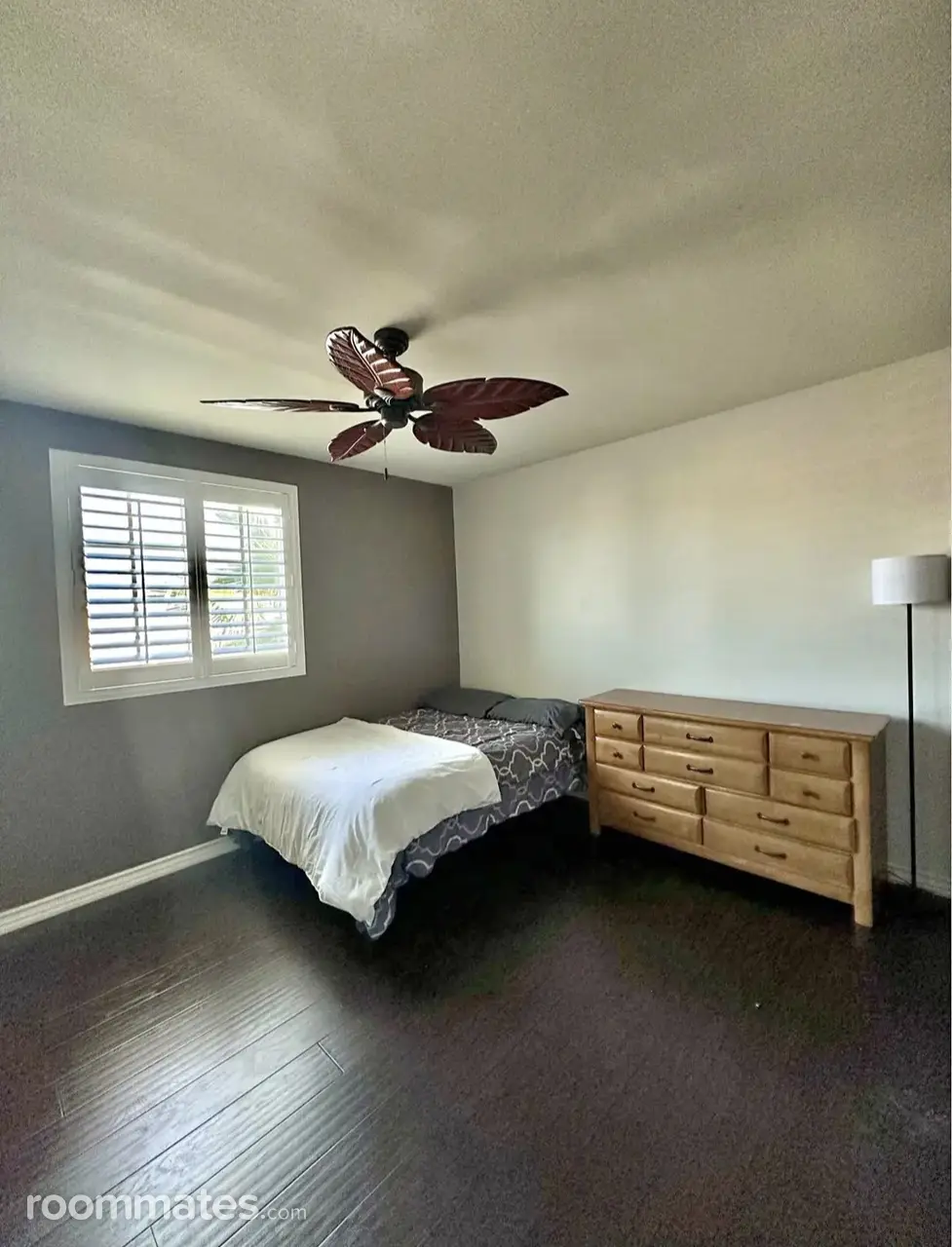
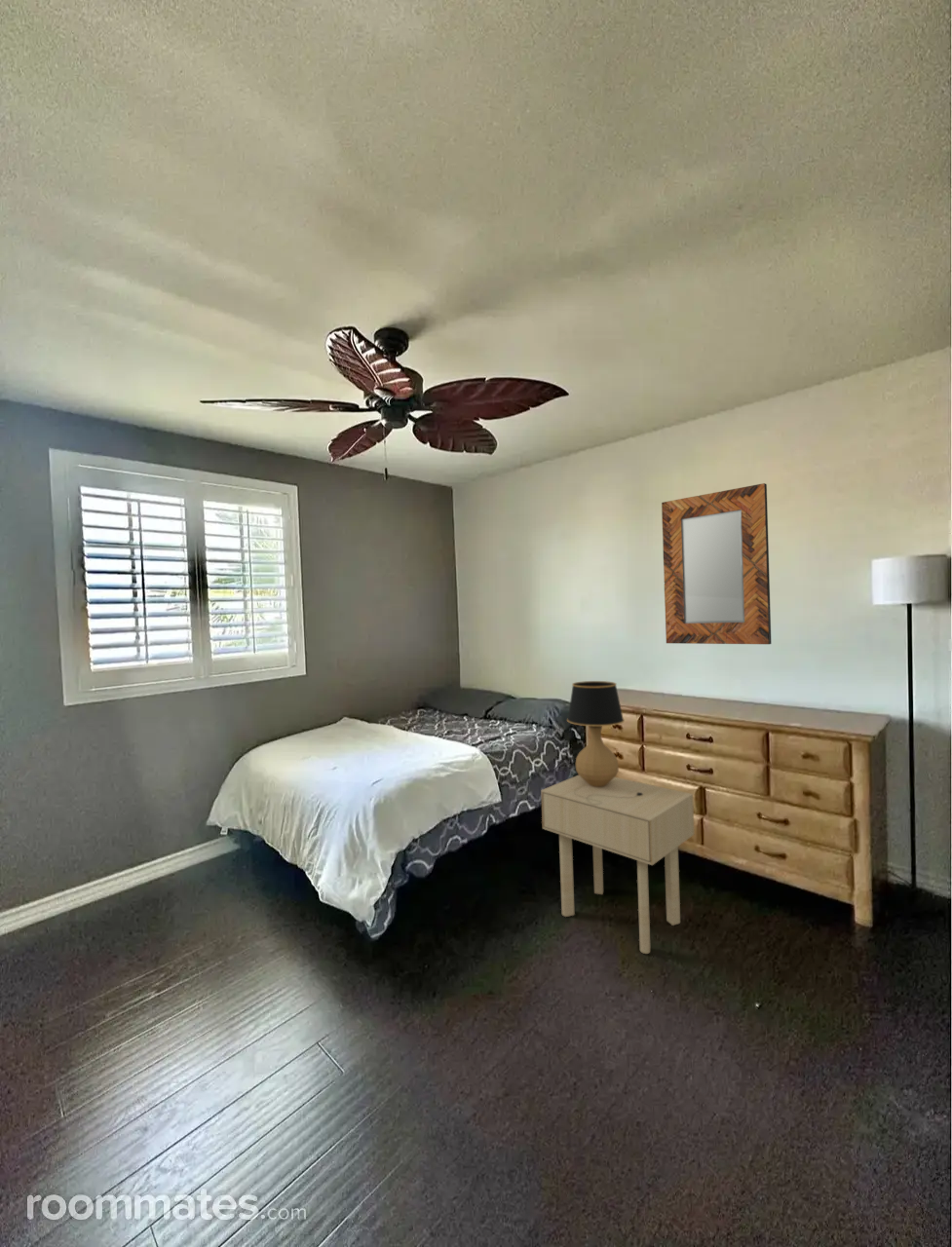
+ side table (618, 853)
+ home mirror (712, 568)
+ table lamp (597, 736)
